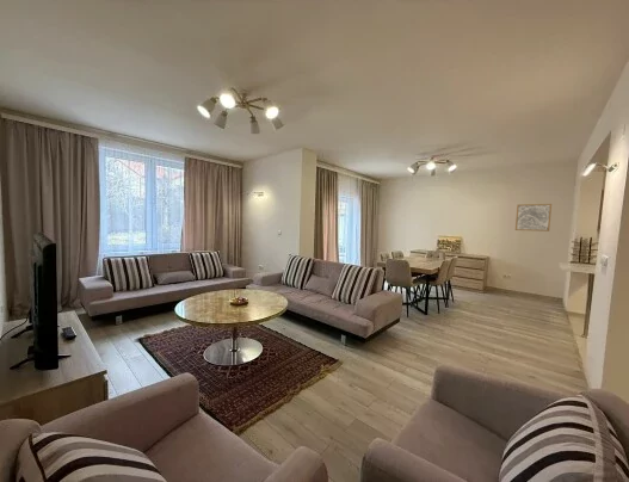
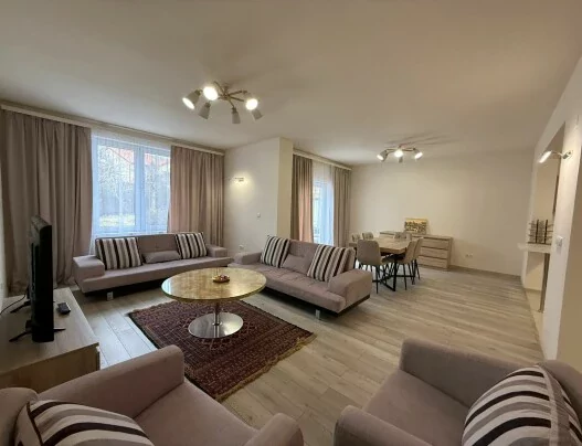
- wall art (532, 217)
